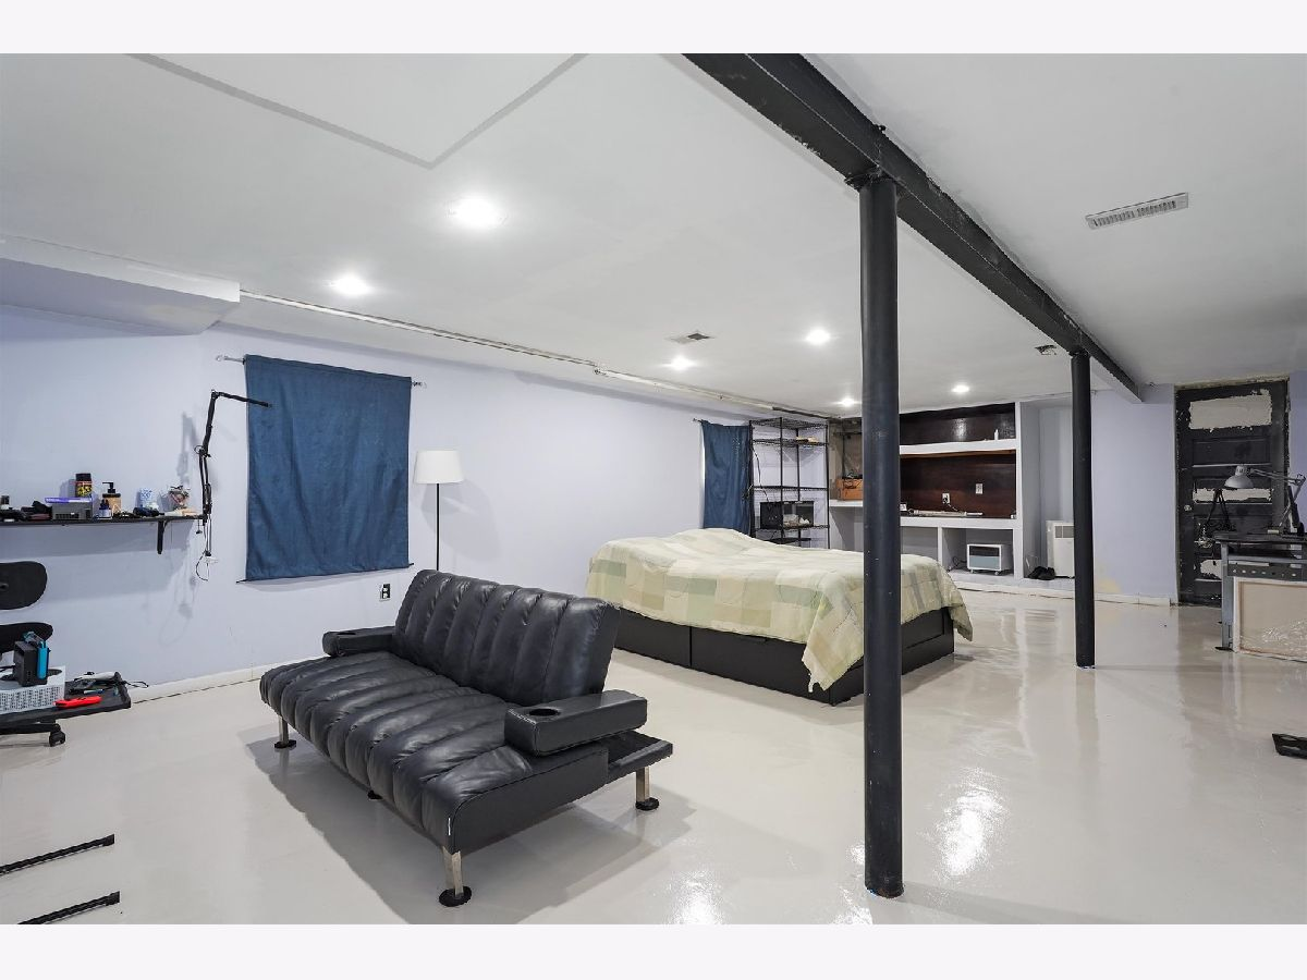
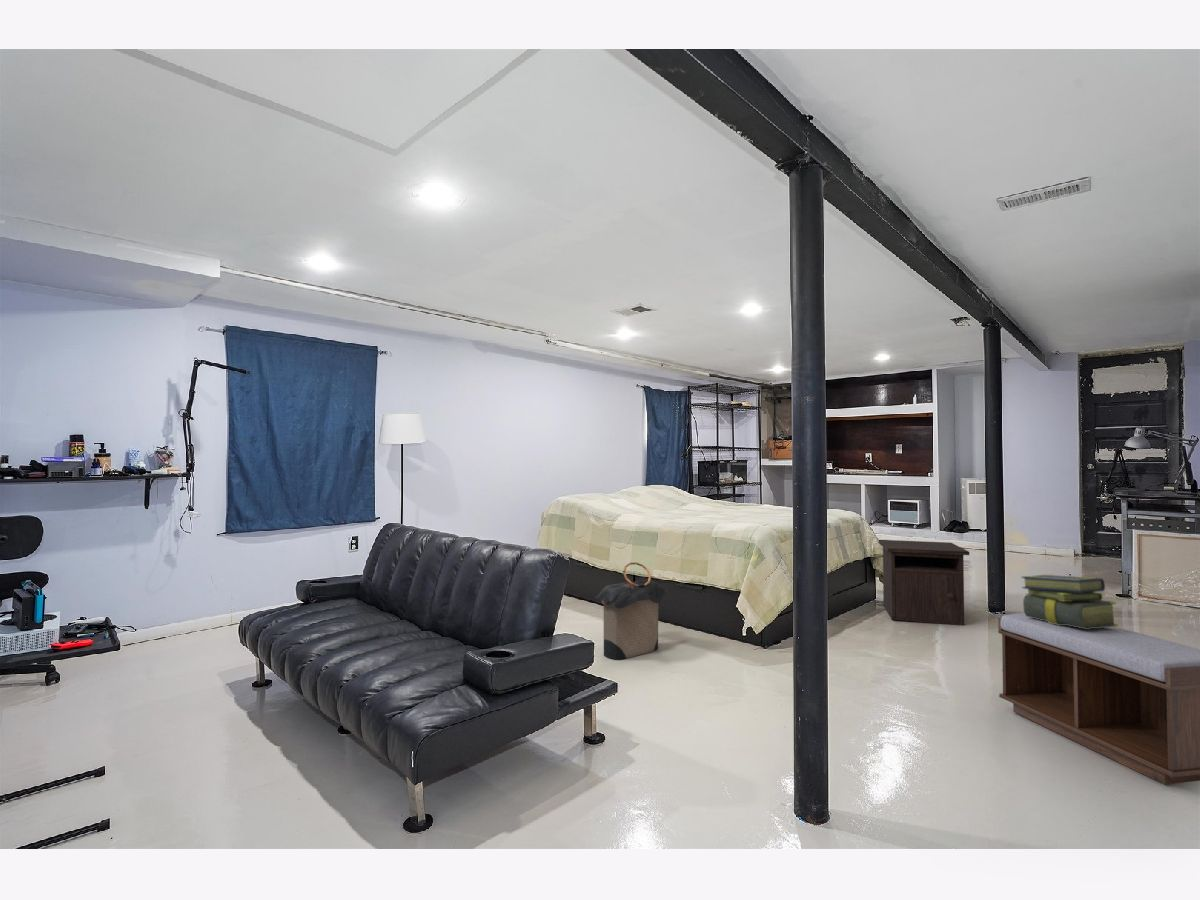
+ nightstand (921, 580)
+ bench (1106, 685)
+ laundry hamper (631, 608)
+ stack of books (1064, 598)
